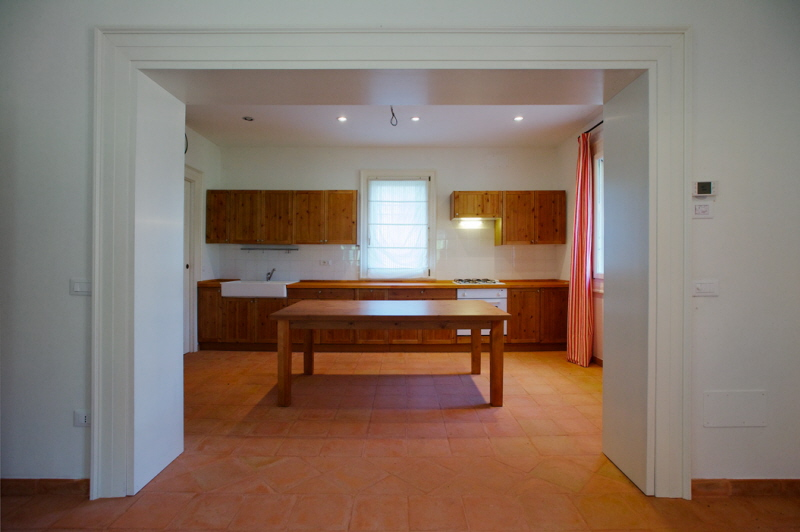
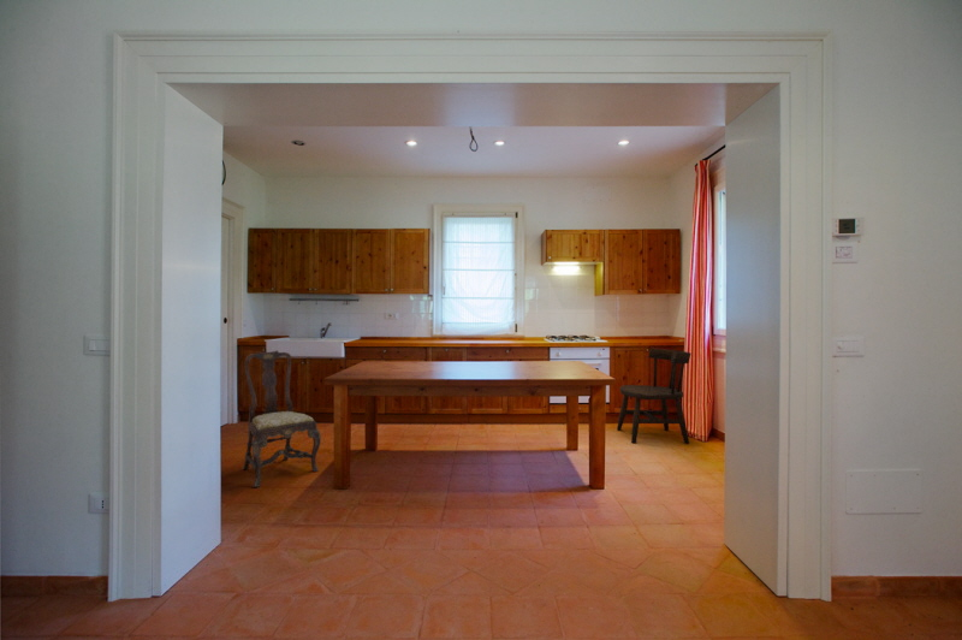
+ dining chair (653, 392)
+ dining chair (274, 411)
